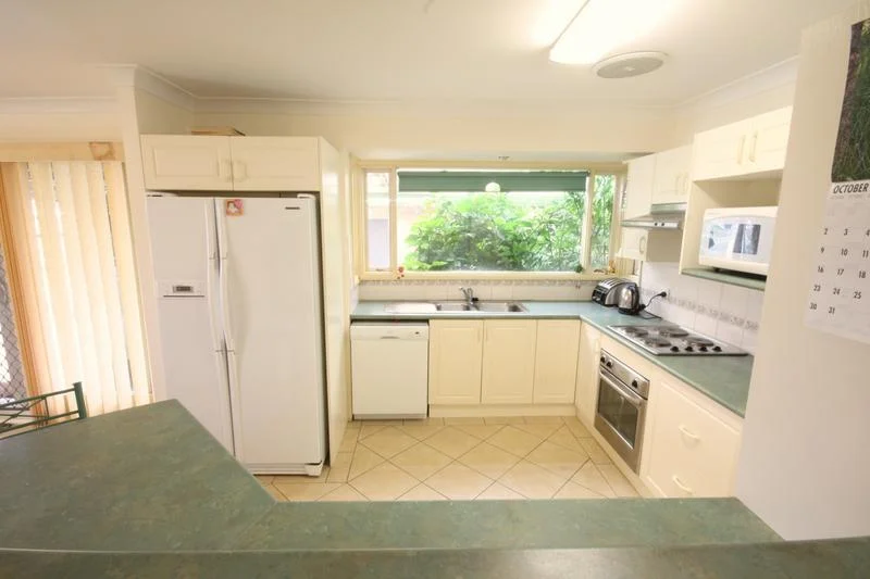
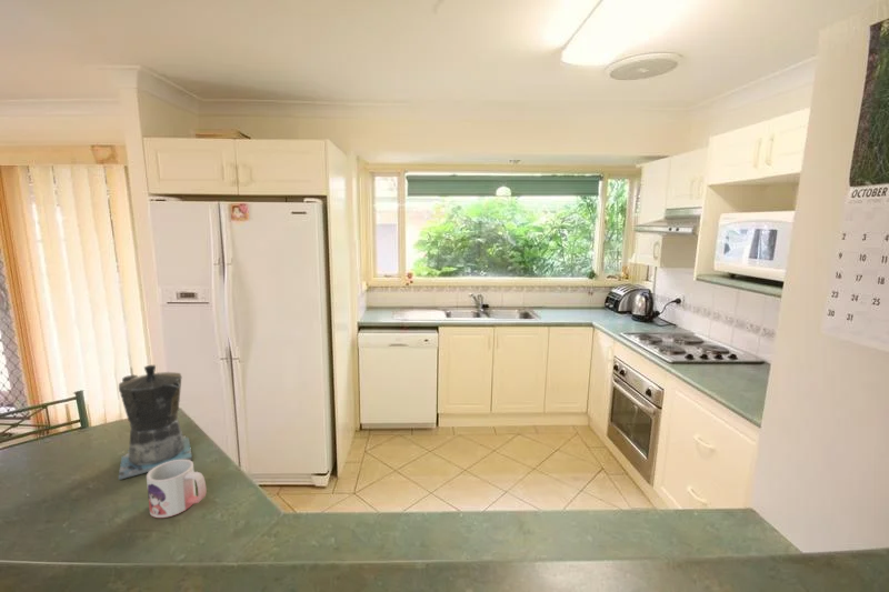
+ mug (179, 488)
+ coffee maker (152, 411)
